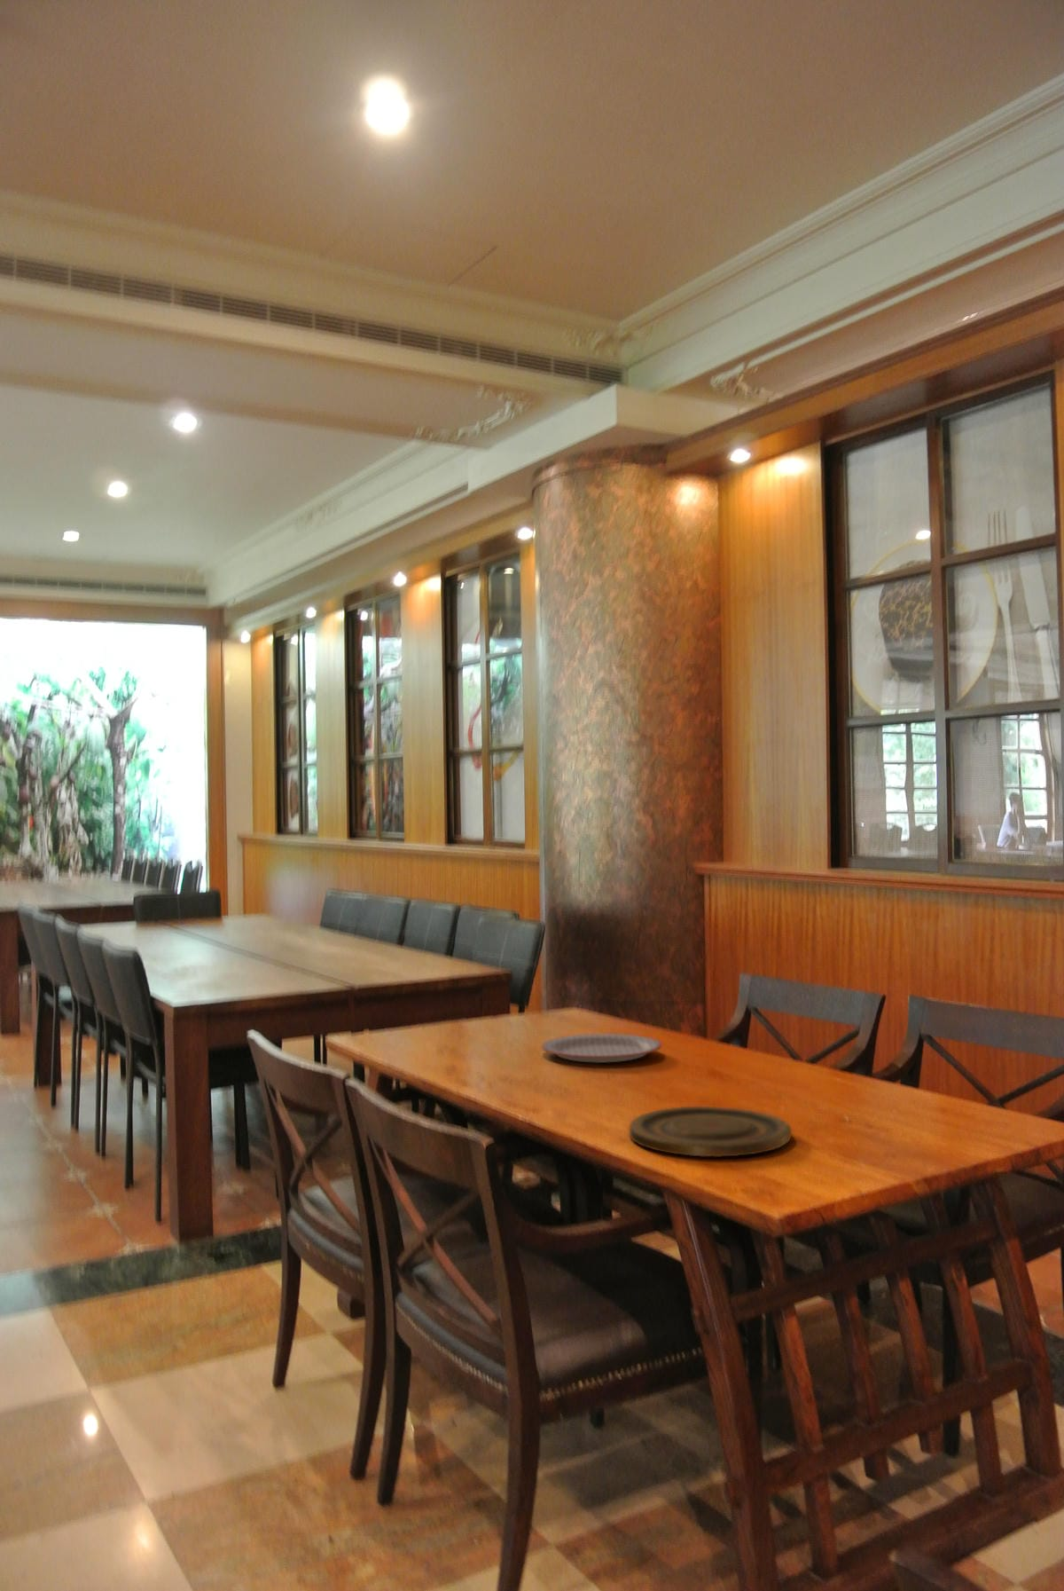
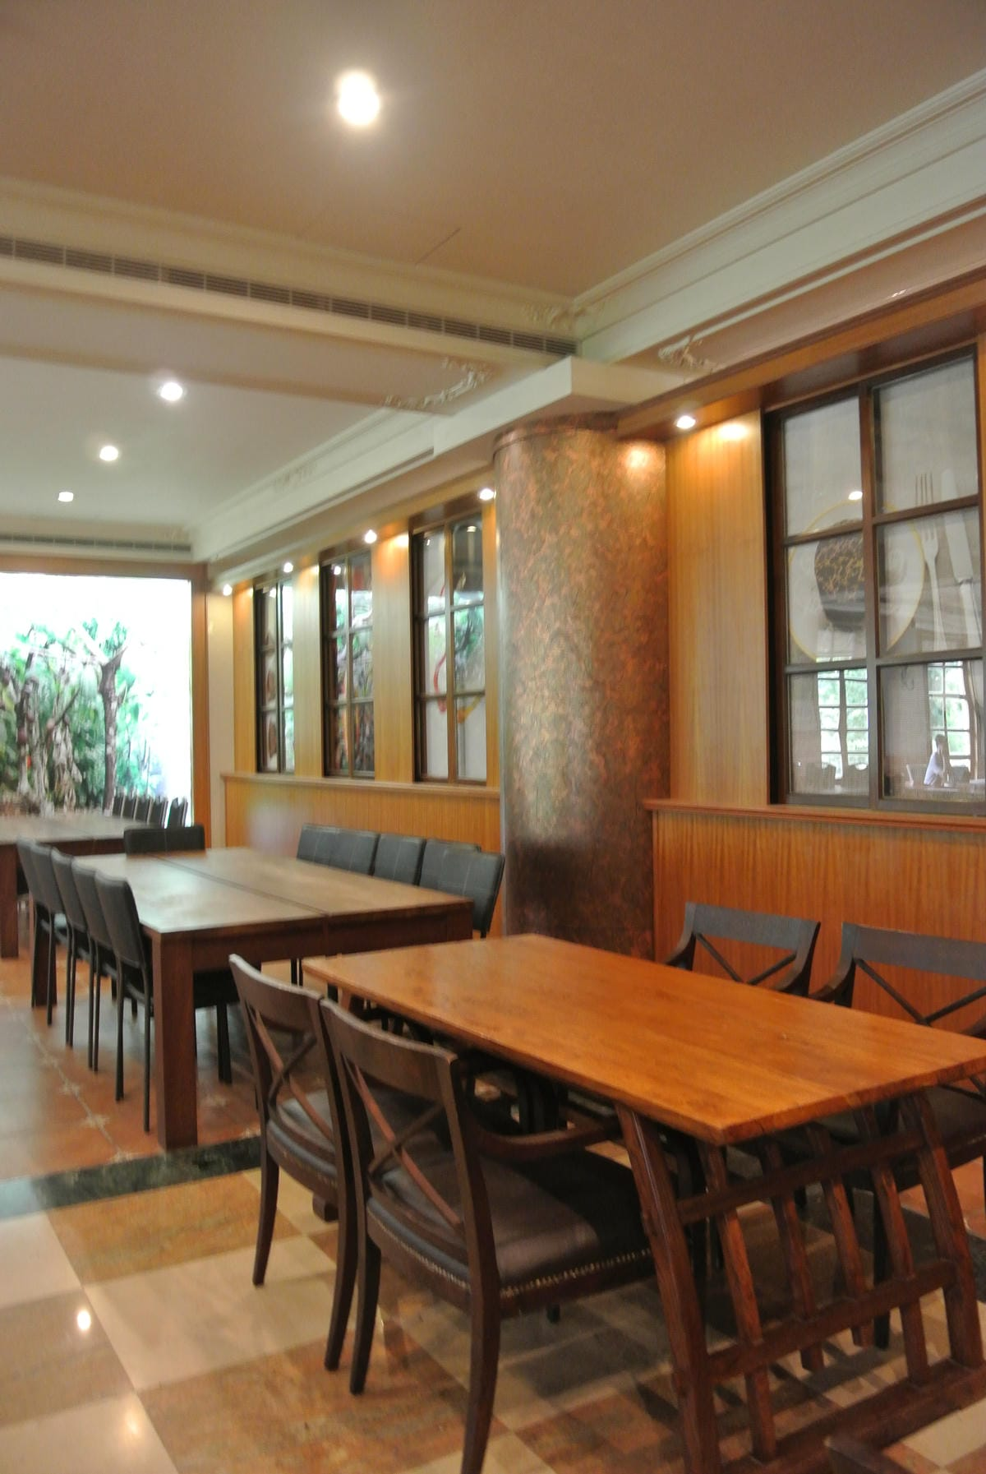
- plate (601, 1049)
- plate (709, 1130)
